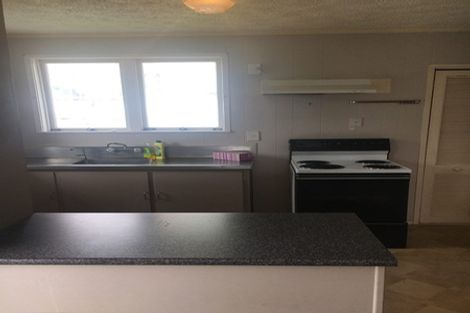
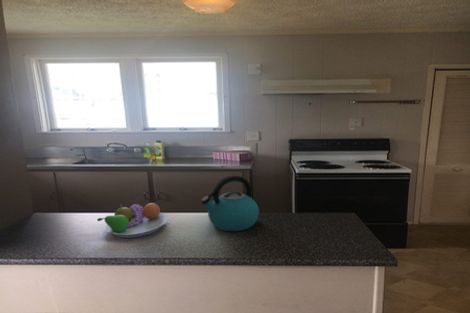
+ kettle (229, 200)
+ fruit bowl (134, 216)
